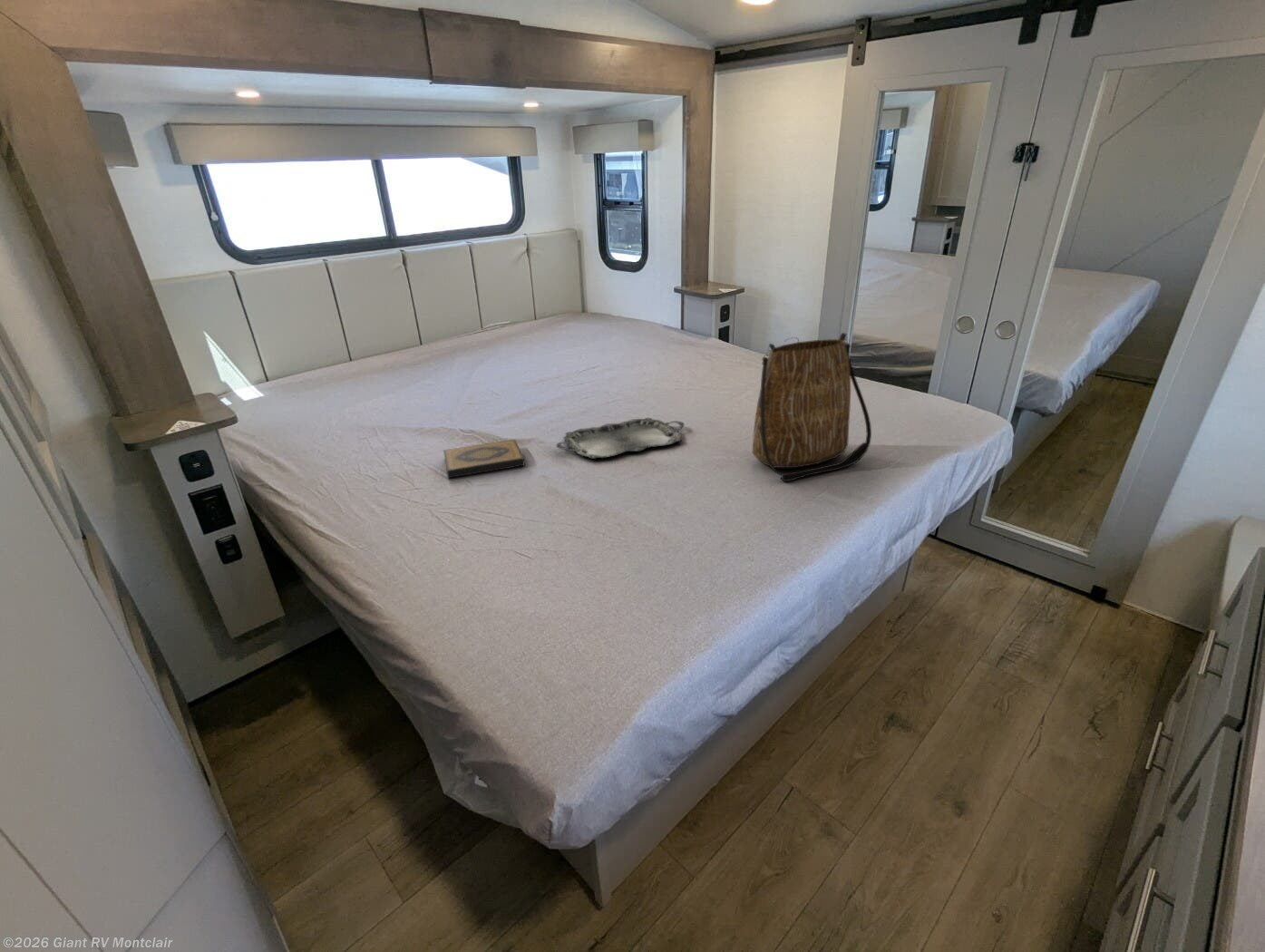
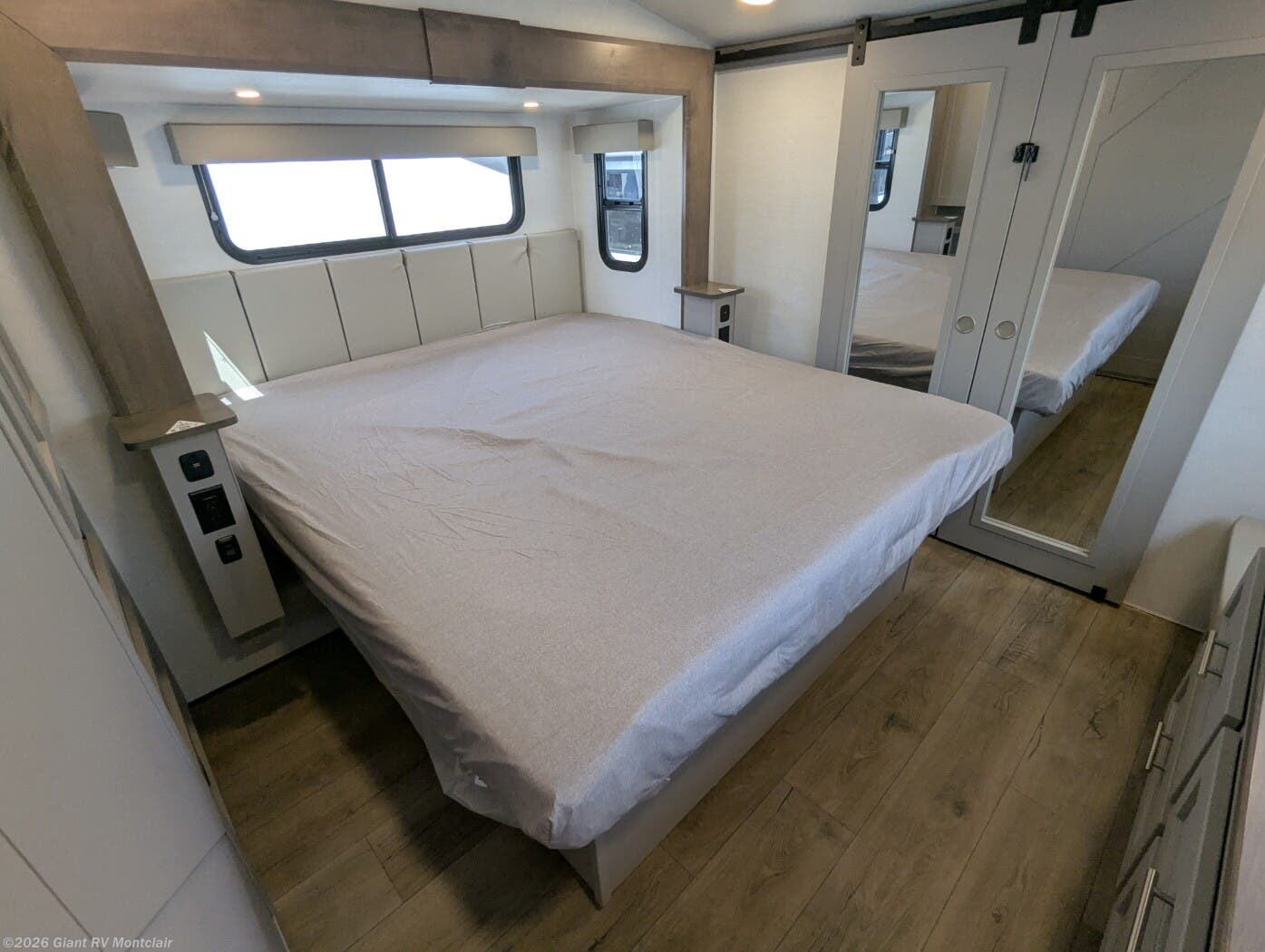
- serving tray (622, 436)
- hardback book (483, 458)
- tote bag (808, 403)
